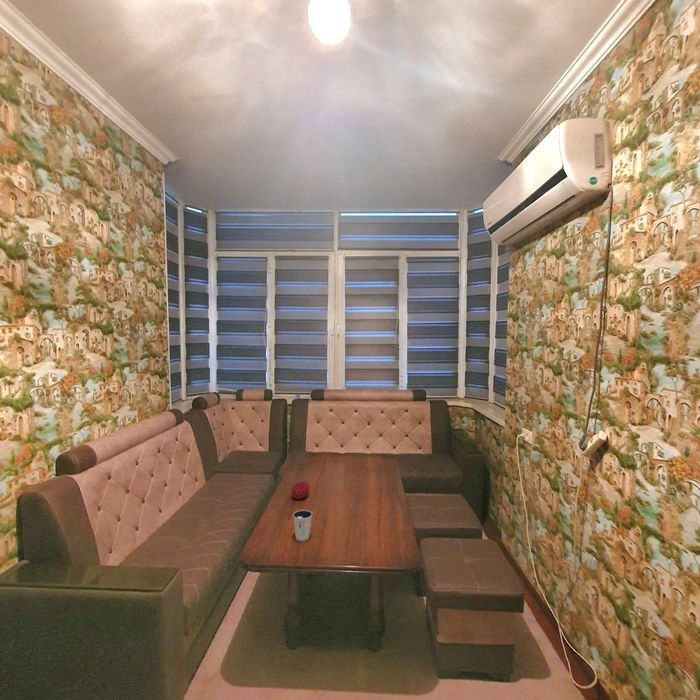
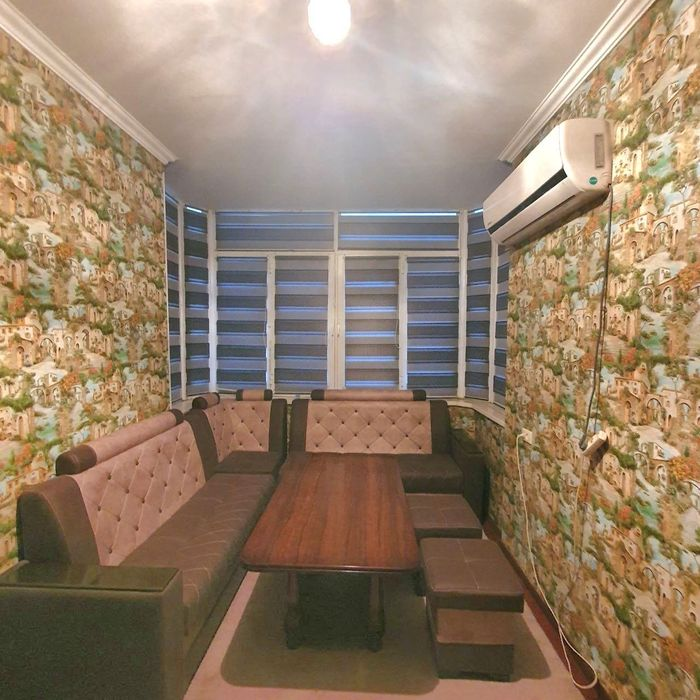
- fruit (300, 489)
- dixie cup (302, 526)
